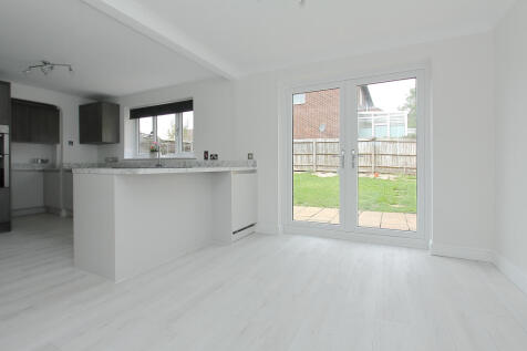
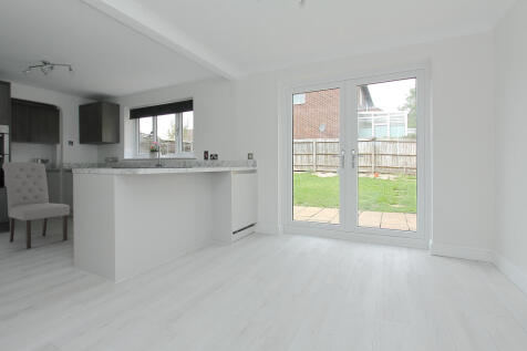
+ chair (34, 200)
